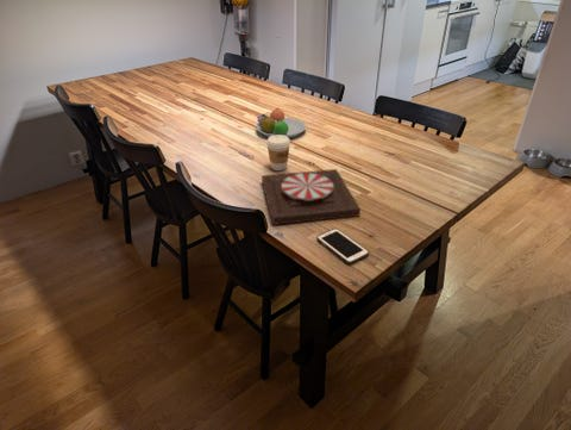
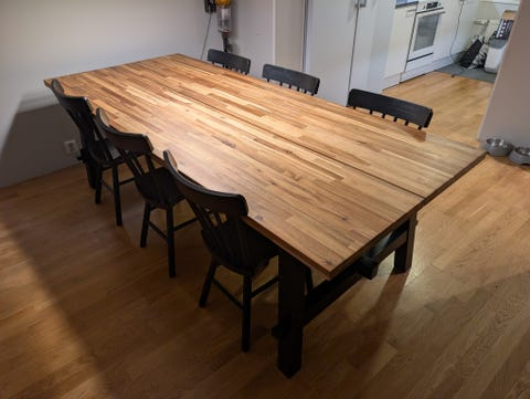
- coffee cup (278, 152)
- cell phone (341, 245)
- plate (307, 192)
- fruit bowl (280, 121)
